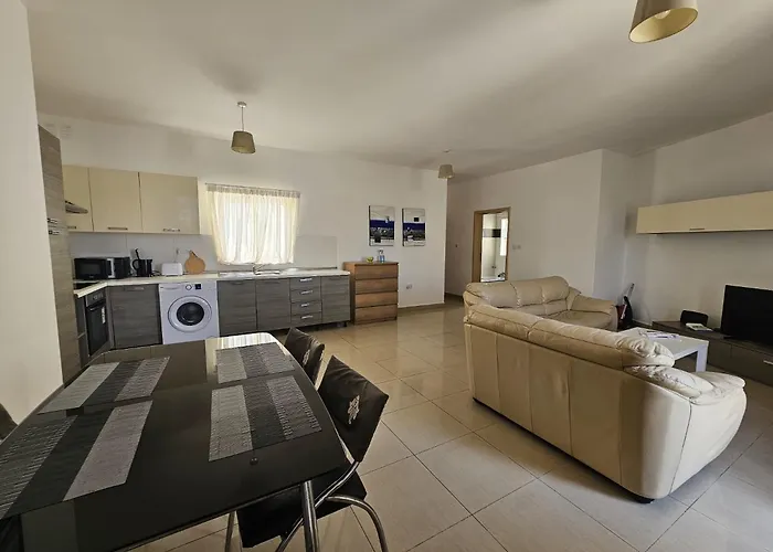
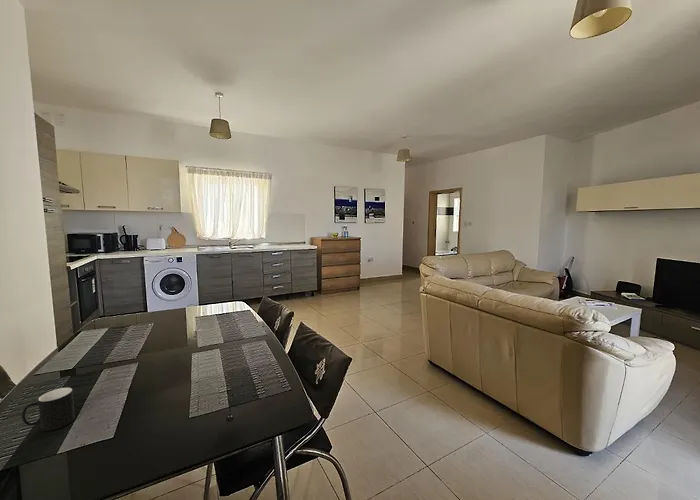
+ cup (49, 410)
